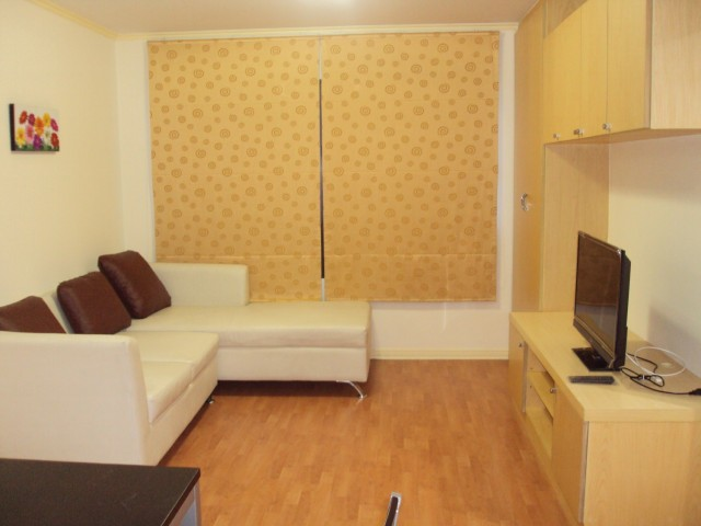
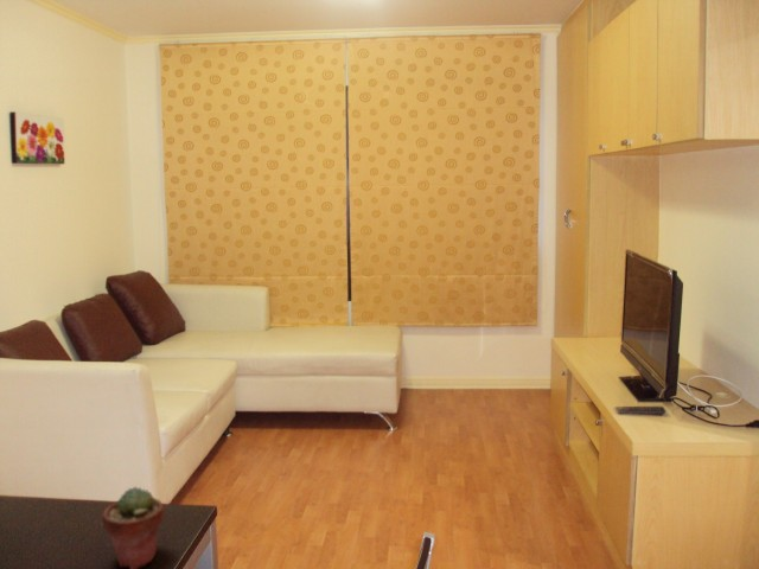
+ potted succulent (134, 523)
